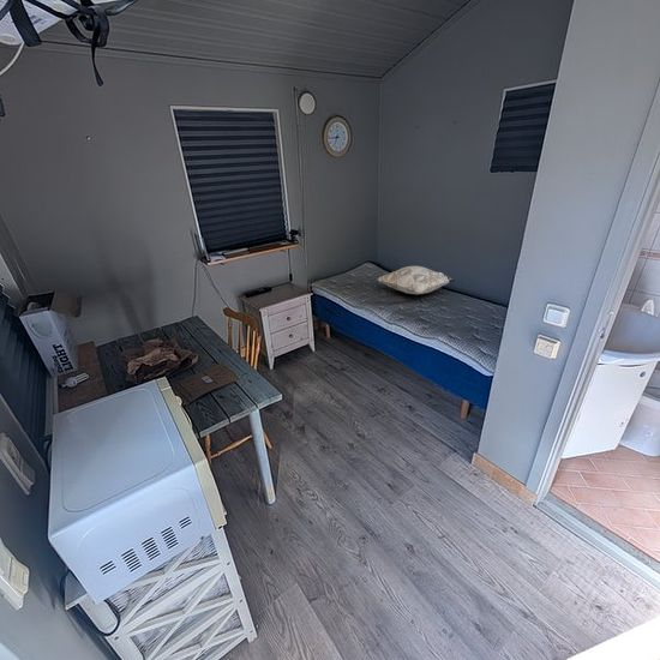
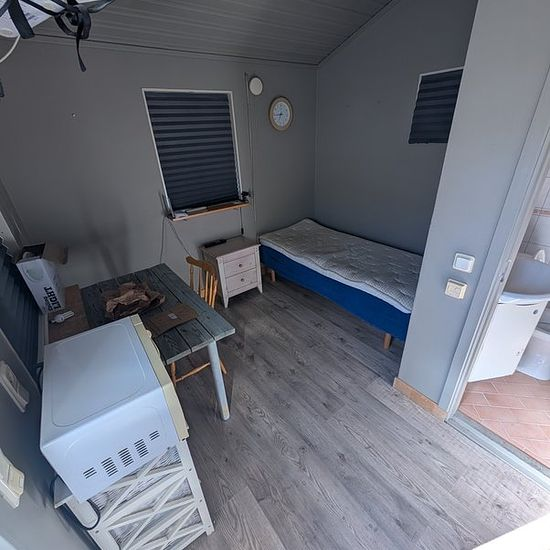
- decorative pillow (415, 280)
